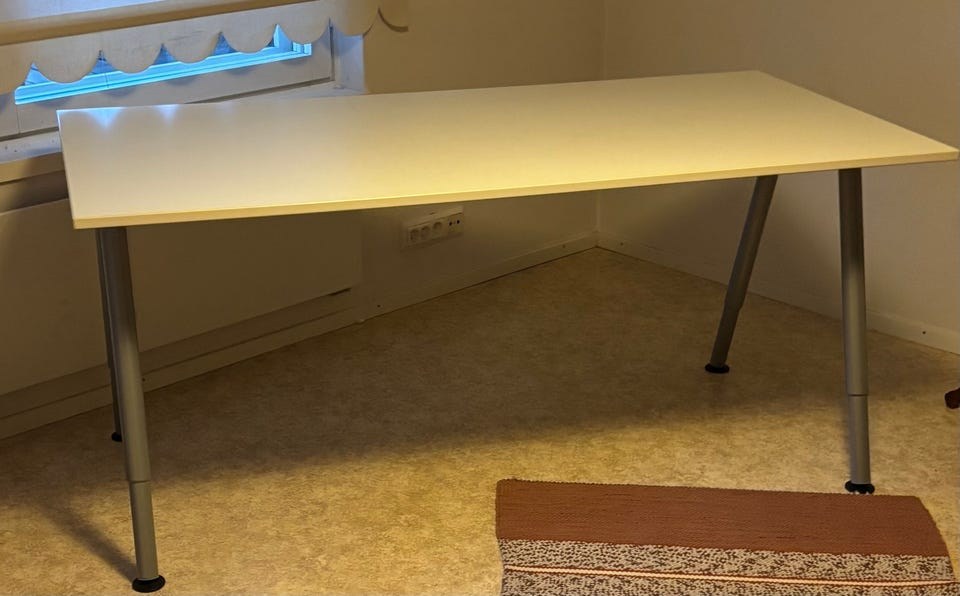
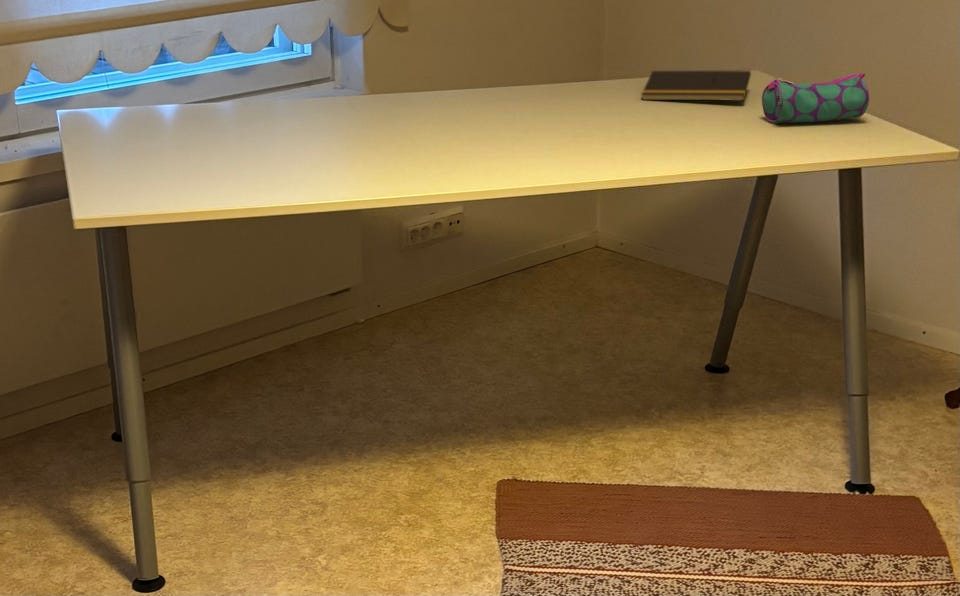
+ notepad (696, 85)
+ pencil case (815, 98)
